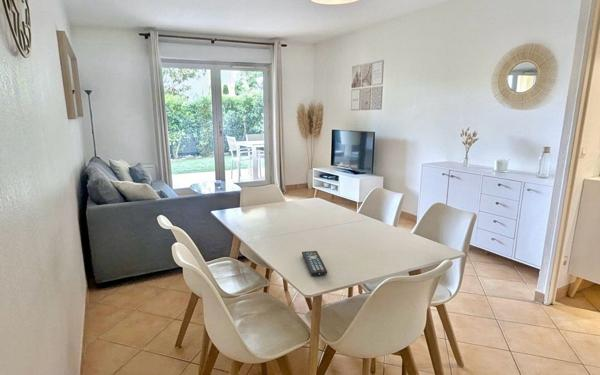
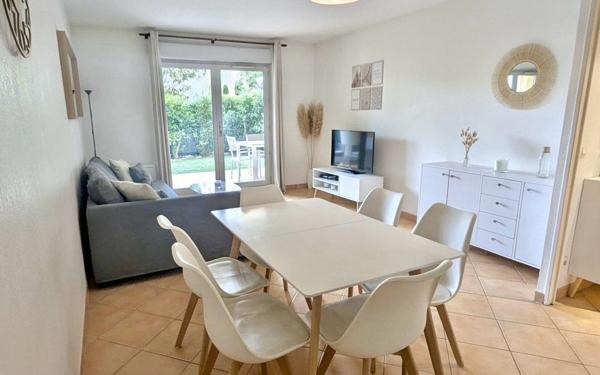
- remote control (313, 261)
